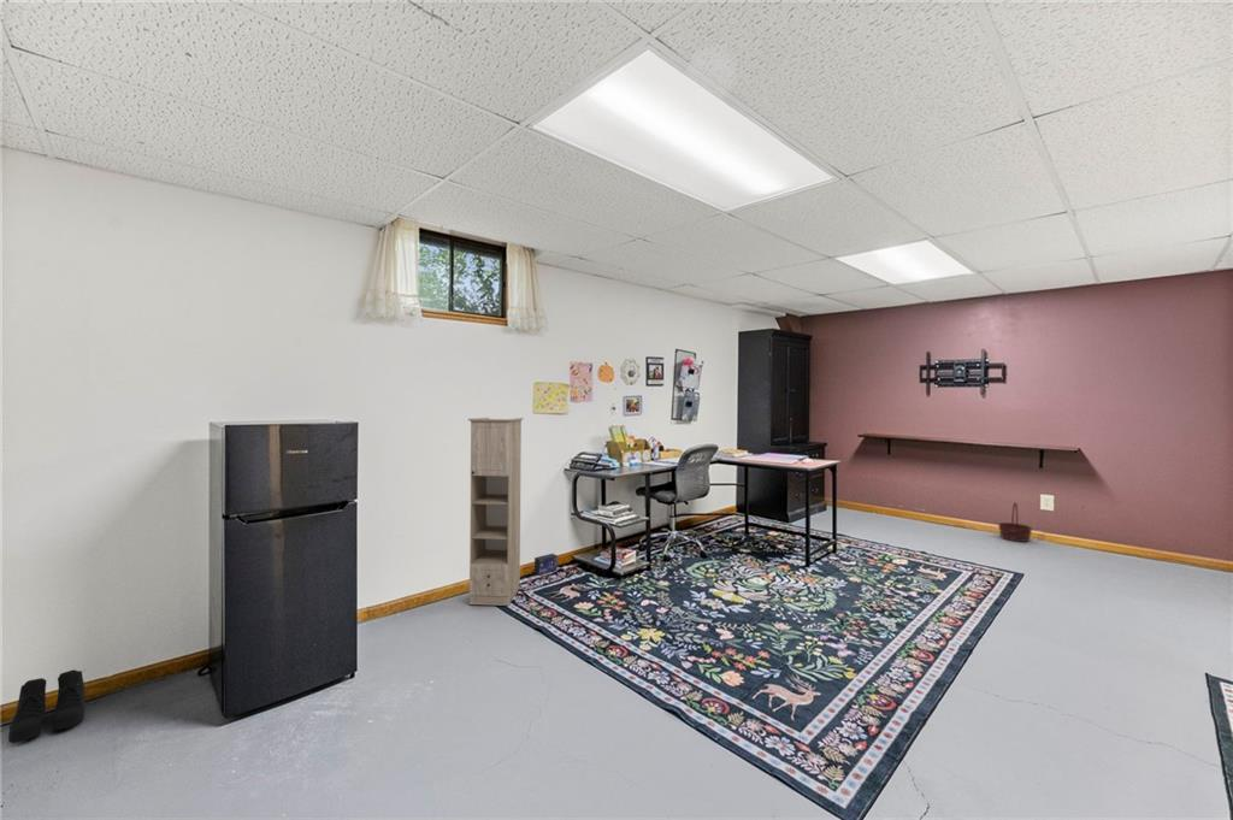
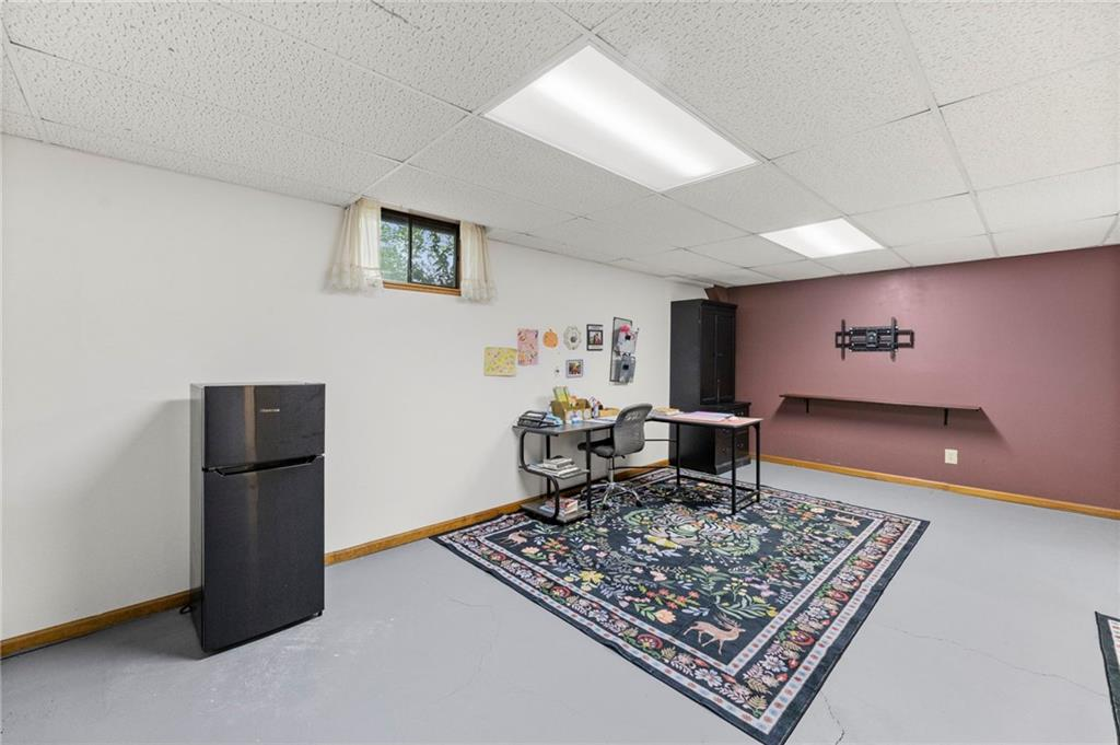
- box (545, 564)
- storage cabinet (496, 507)
- basket (1016, 520)
- boots (45, 701)
